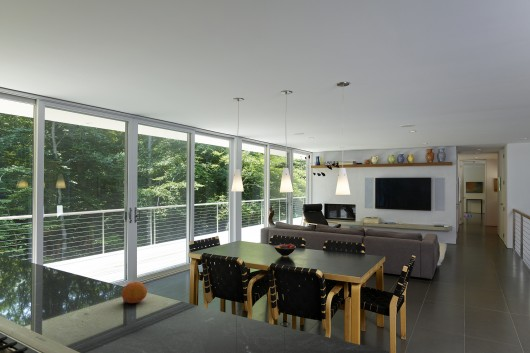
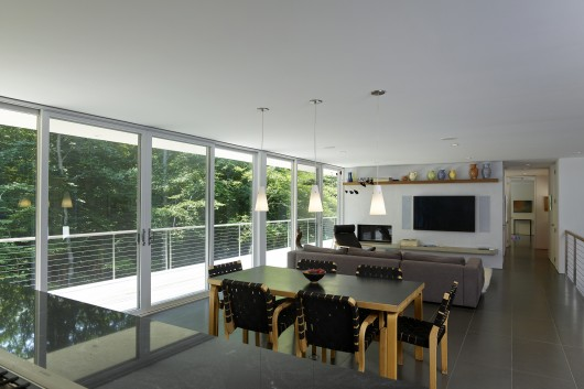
- fruit (134, 292)
